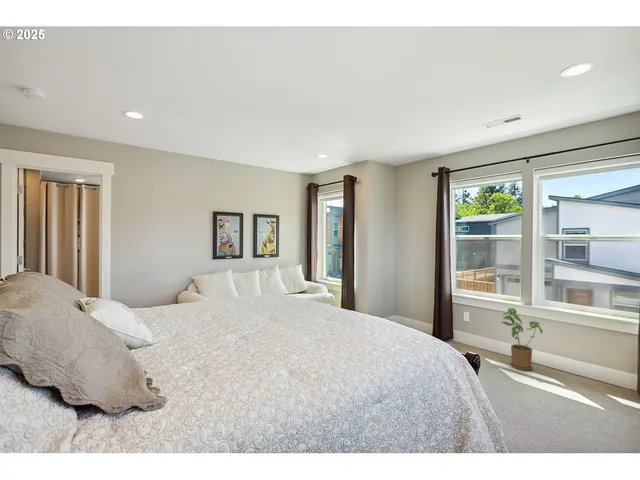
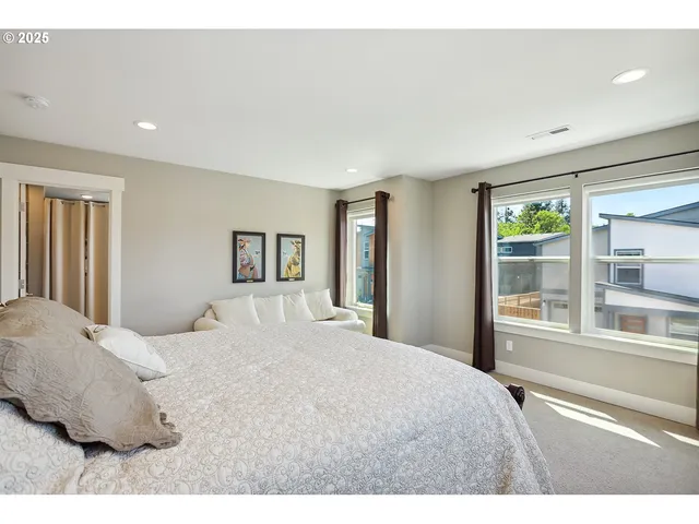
- house plant (518, 337)
